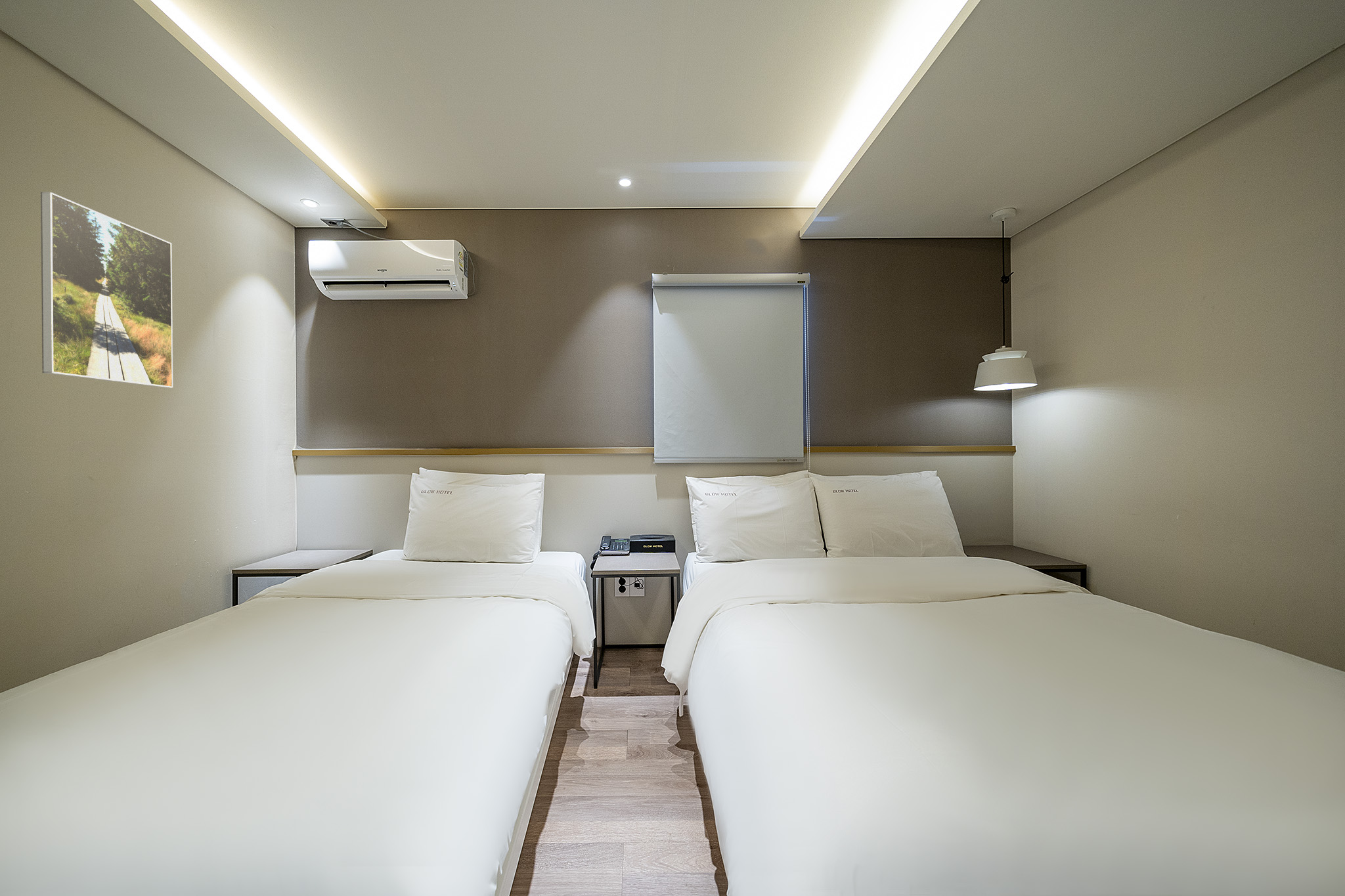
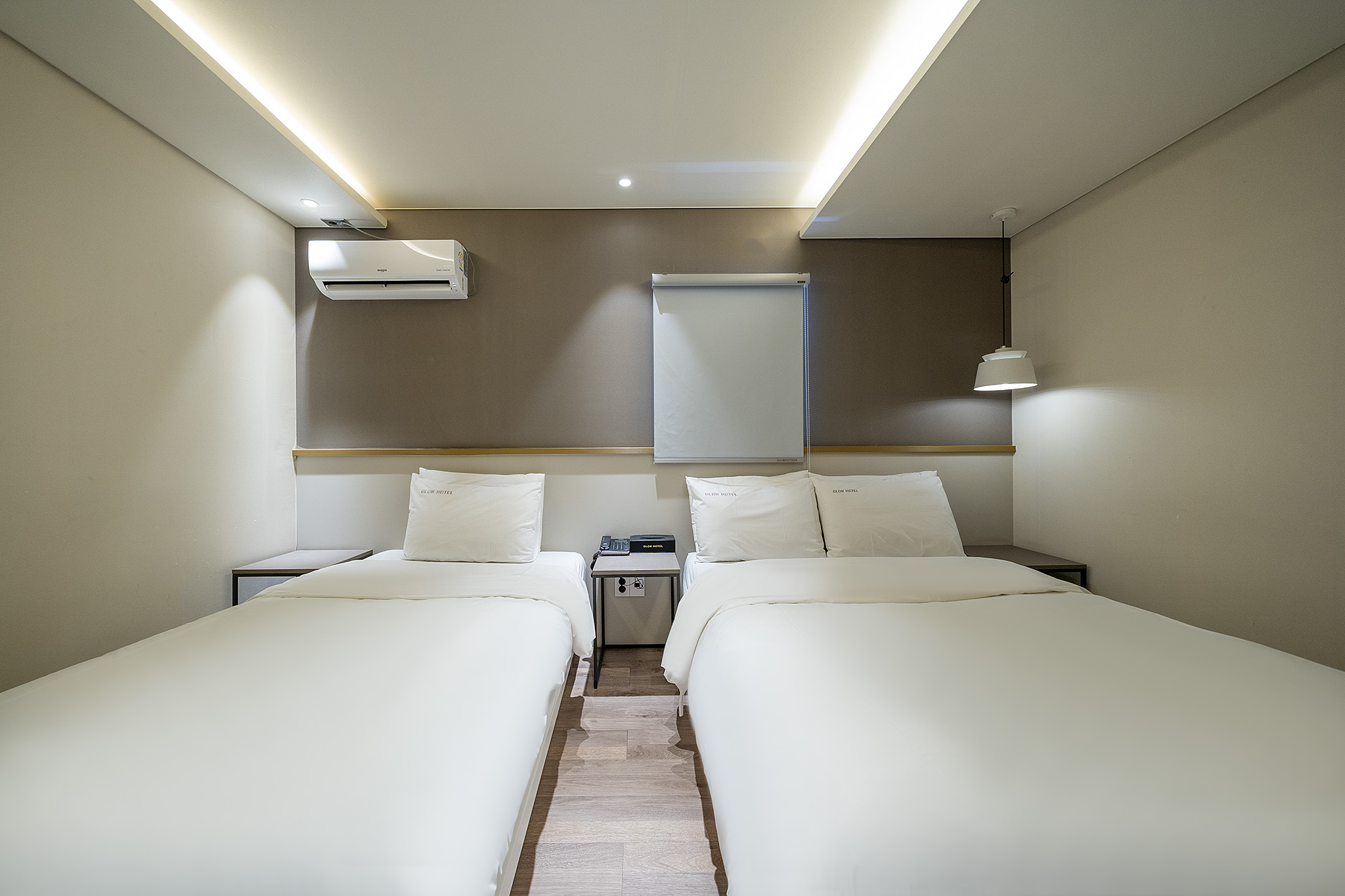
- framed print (114, 301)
